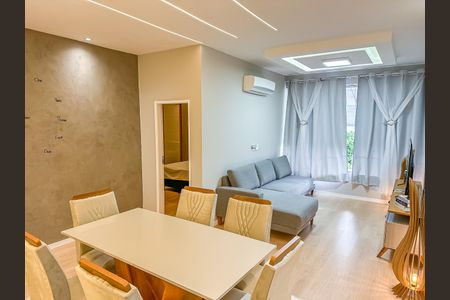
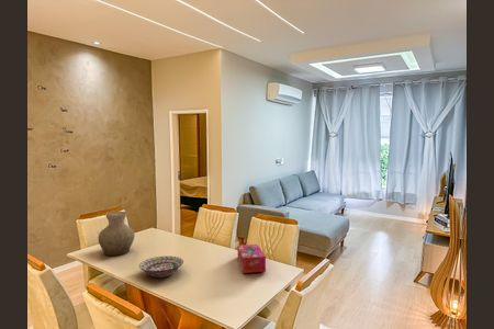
+ vase (116, 232)
+ tissue box (250, 257)
+ decorative bowl (161, 268)
